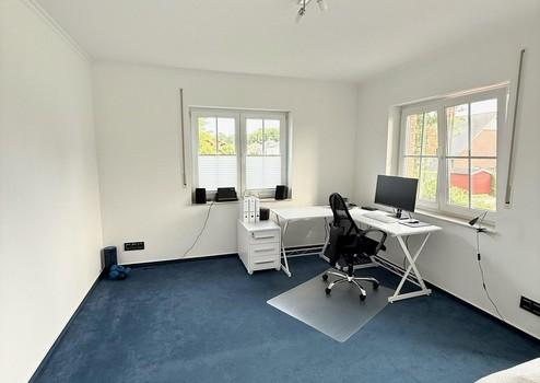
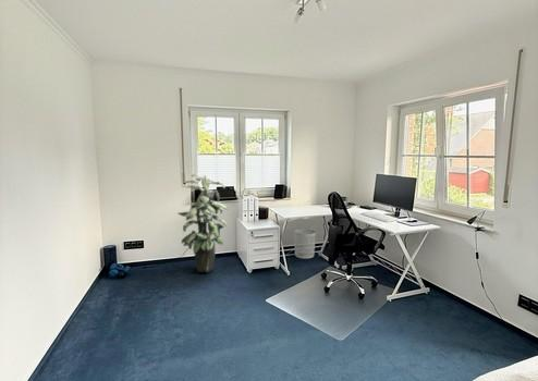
+ waste bin (304, 243)
+ indoor plant (203, 222)
